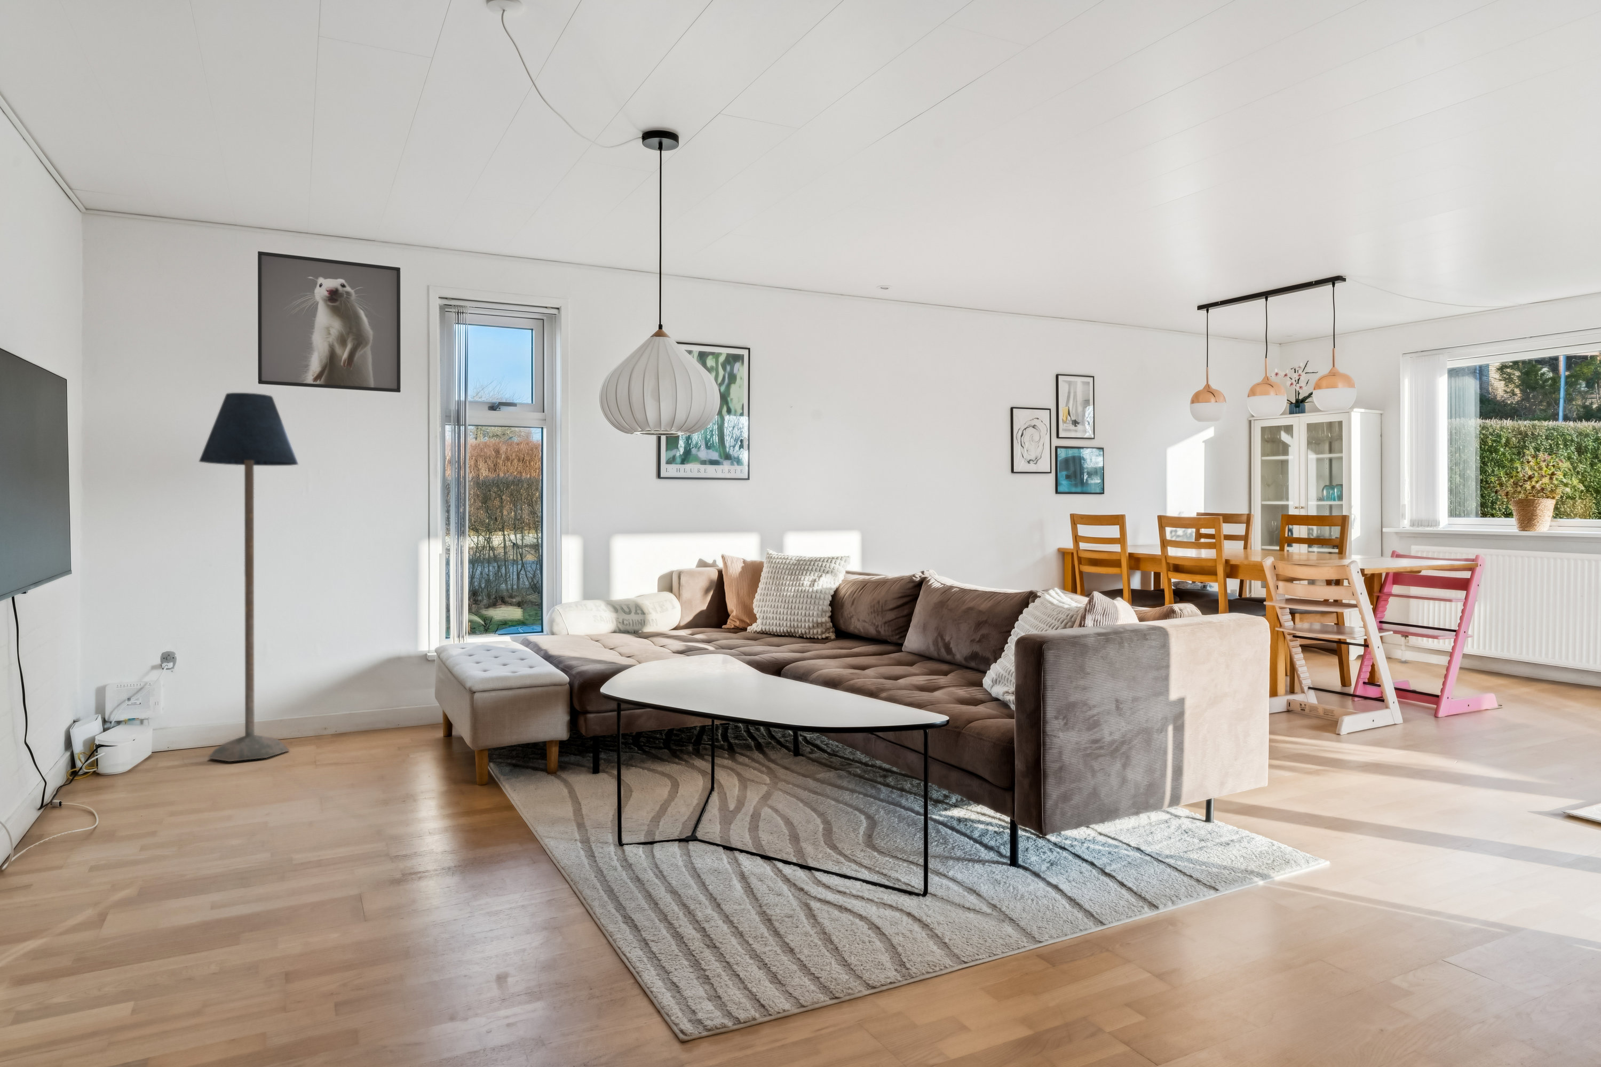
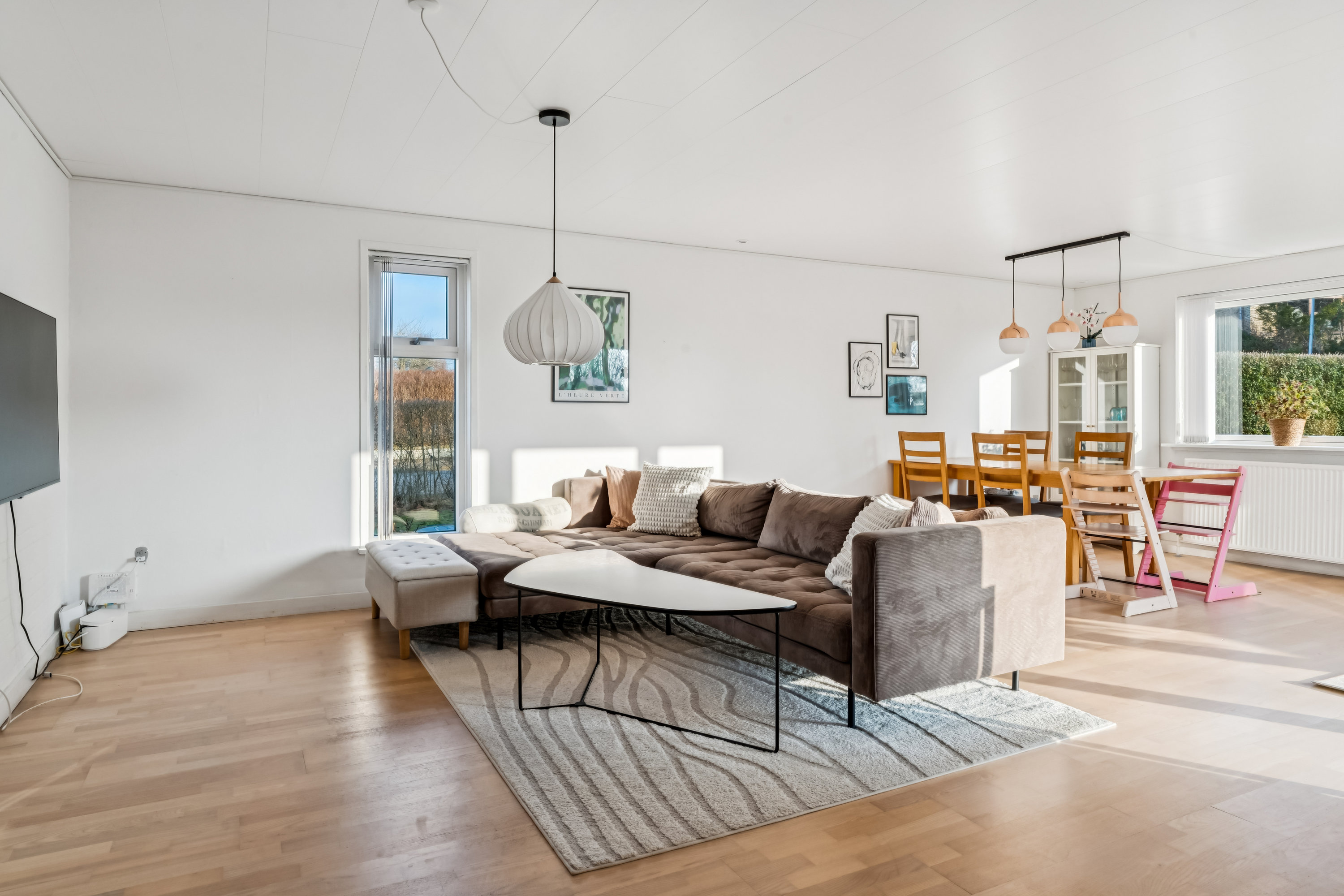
- floor lamp (250, 574)
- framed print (331, 324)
